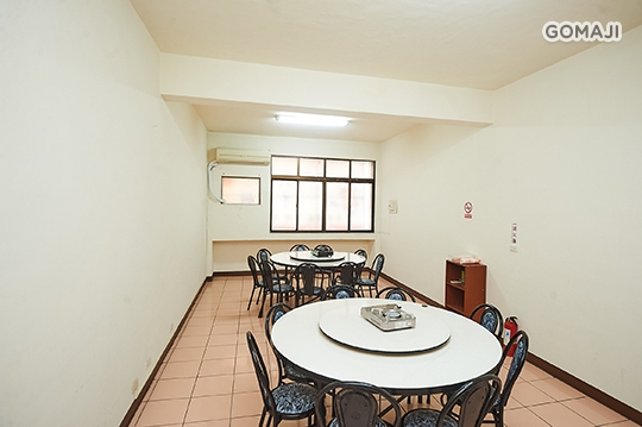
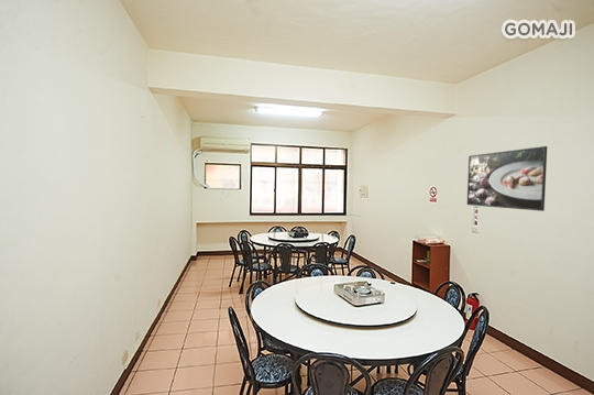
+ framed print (501, 179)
